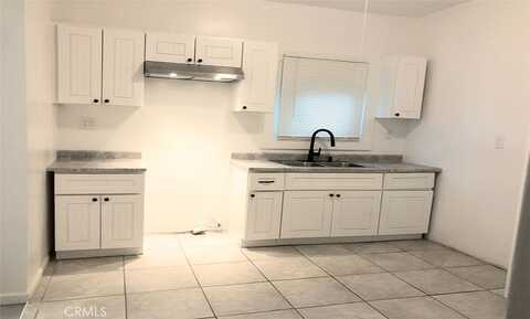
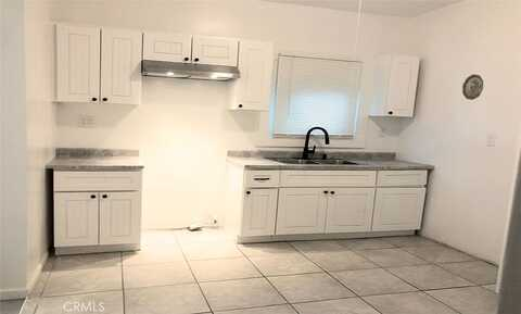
+ decorative plate (473, 87)
